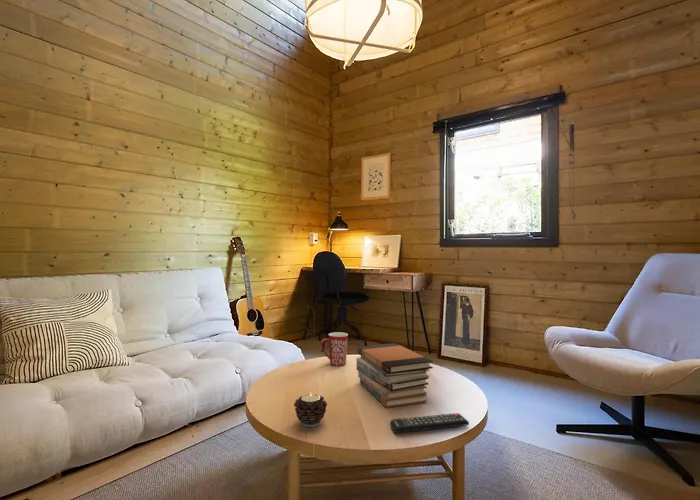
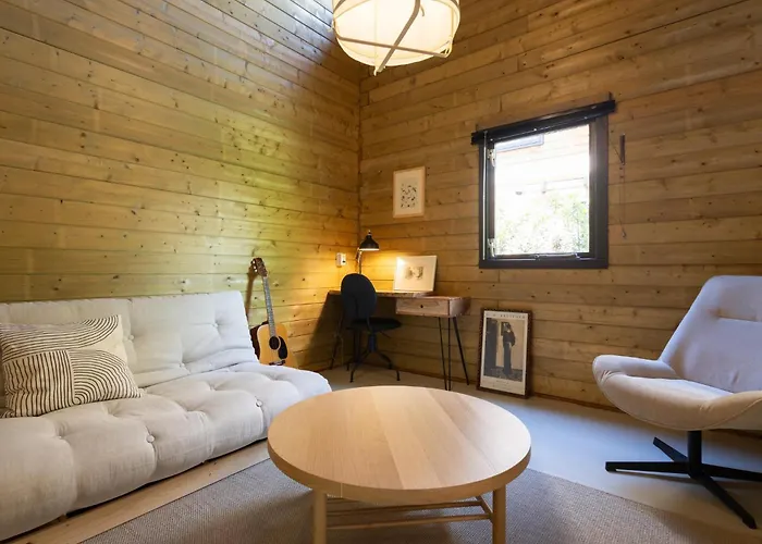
- remote control (429, 423)
- mug (334, 349)
- book stack (391, 372)
- candle (310, 407)
